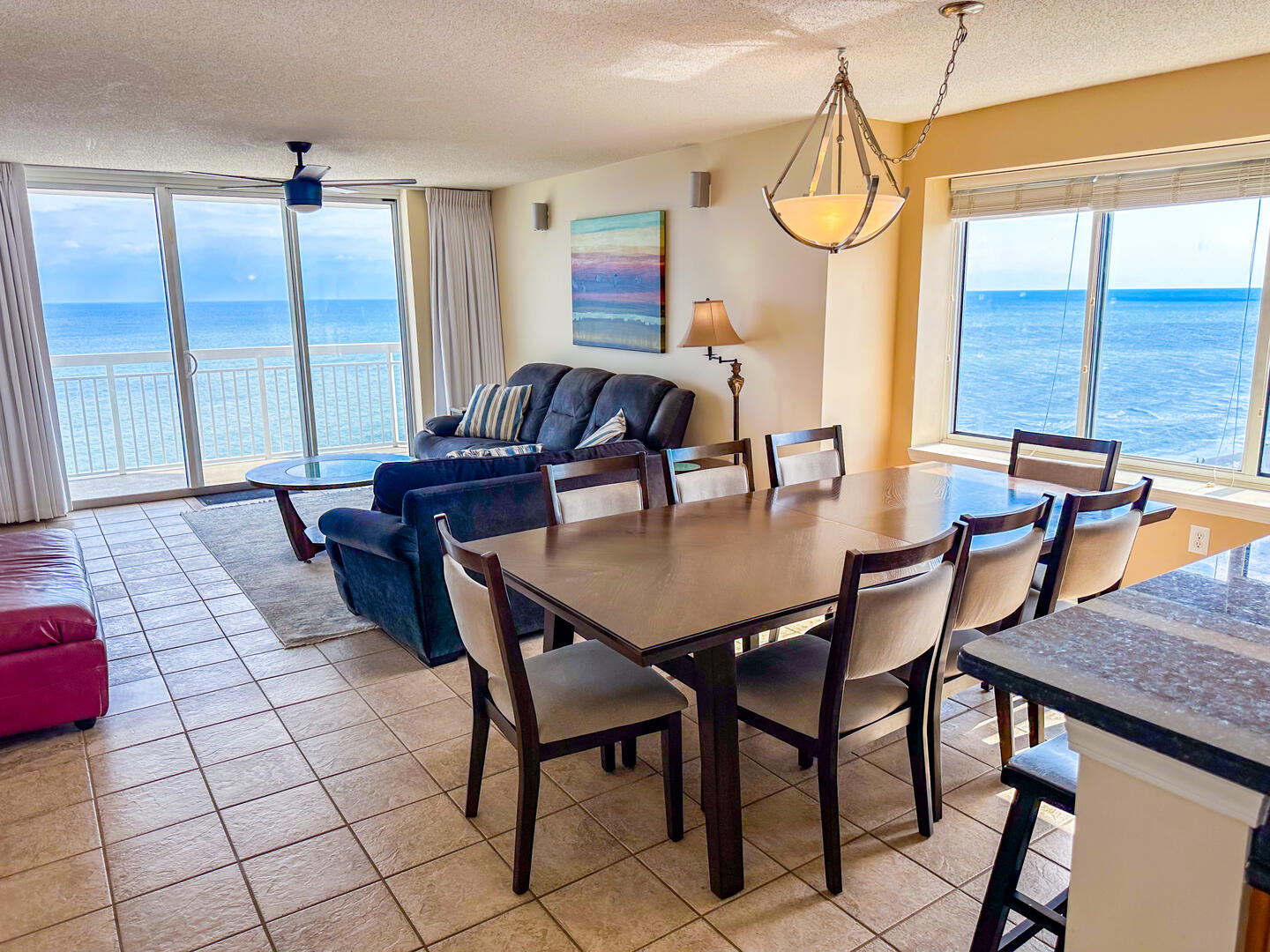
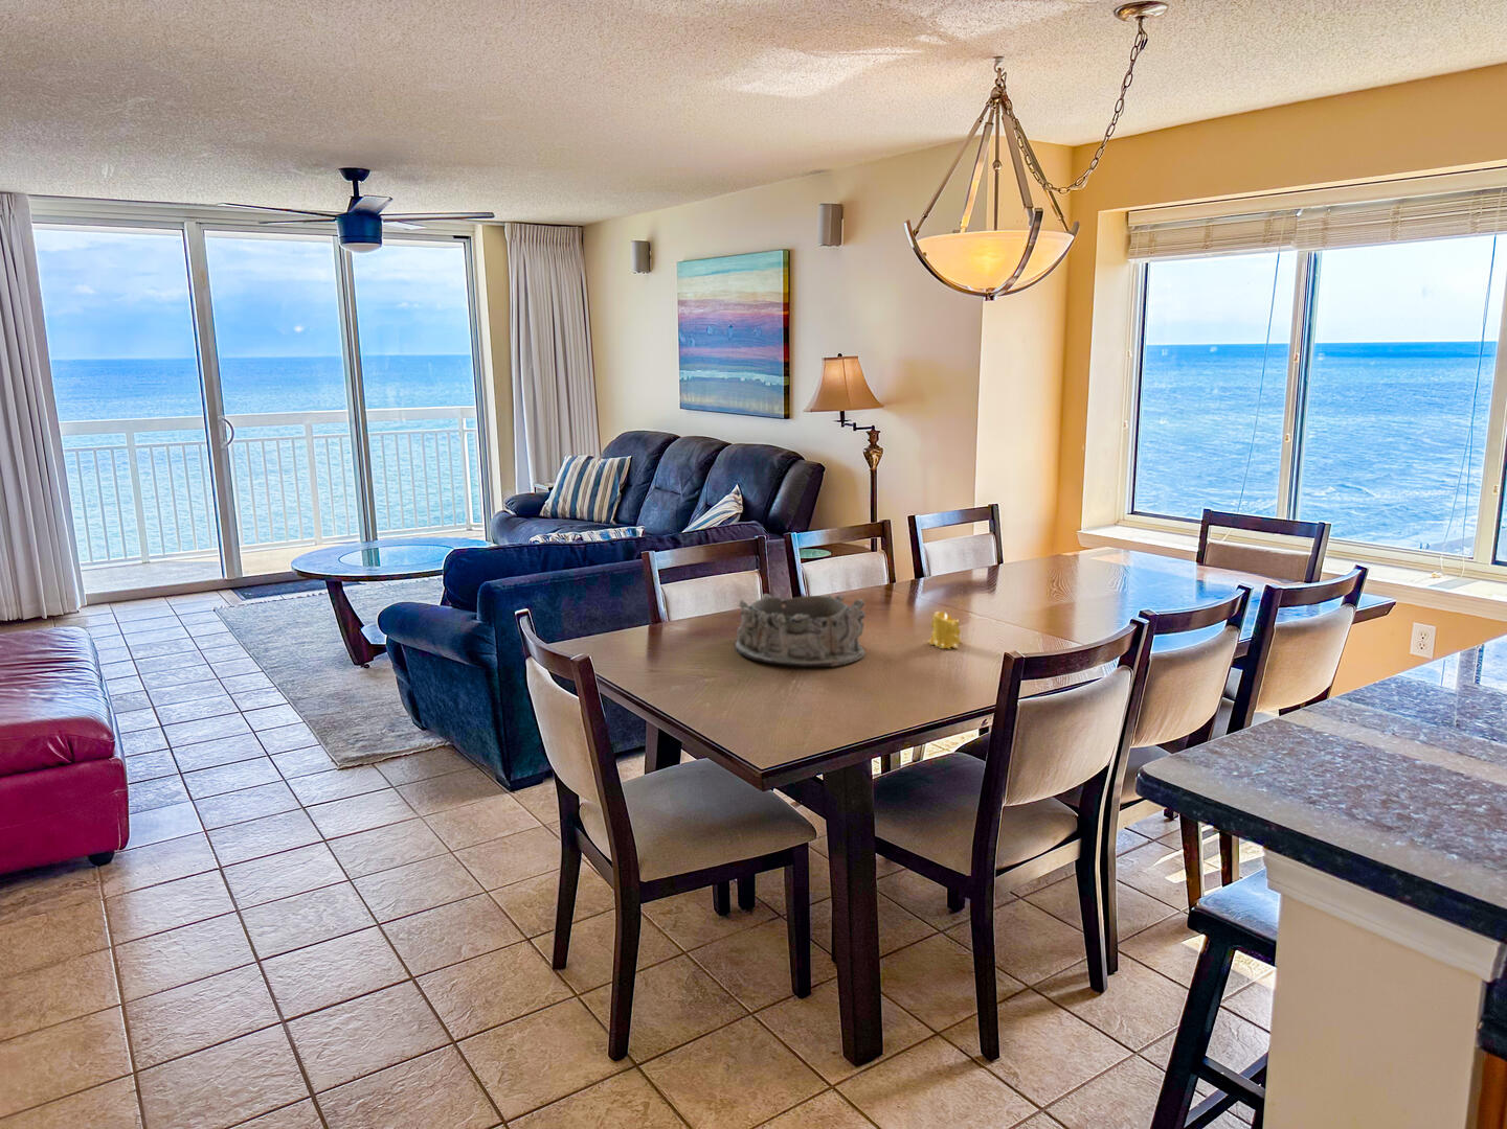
+ candle (946, 627)
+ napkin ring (799, 624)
